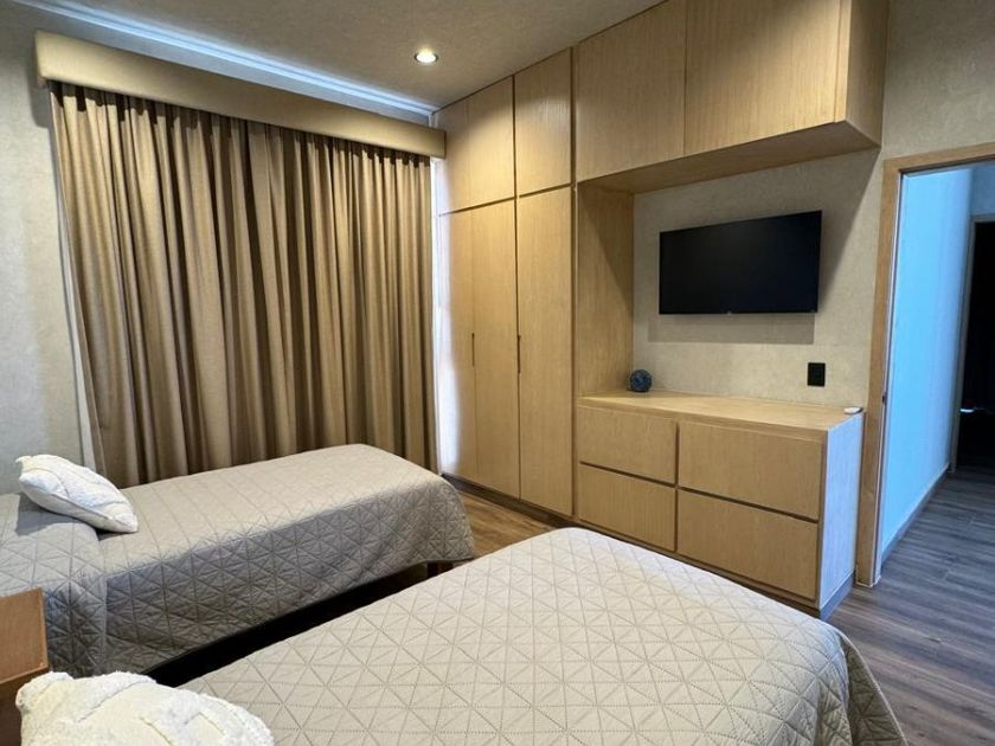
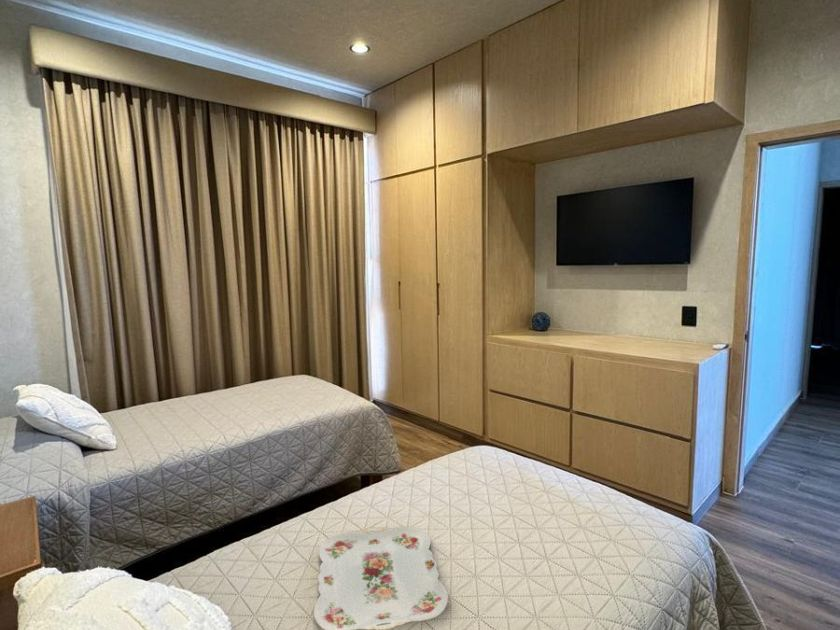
+ serving tray (378, 572)
